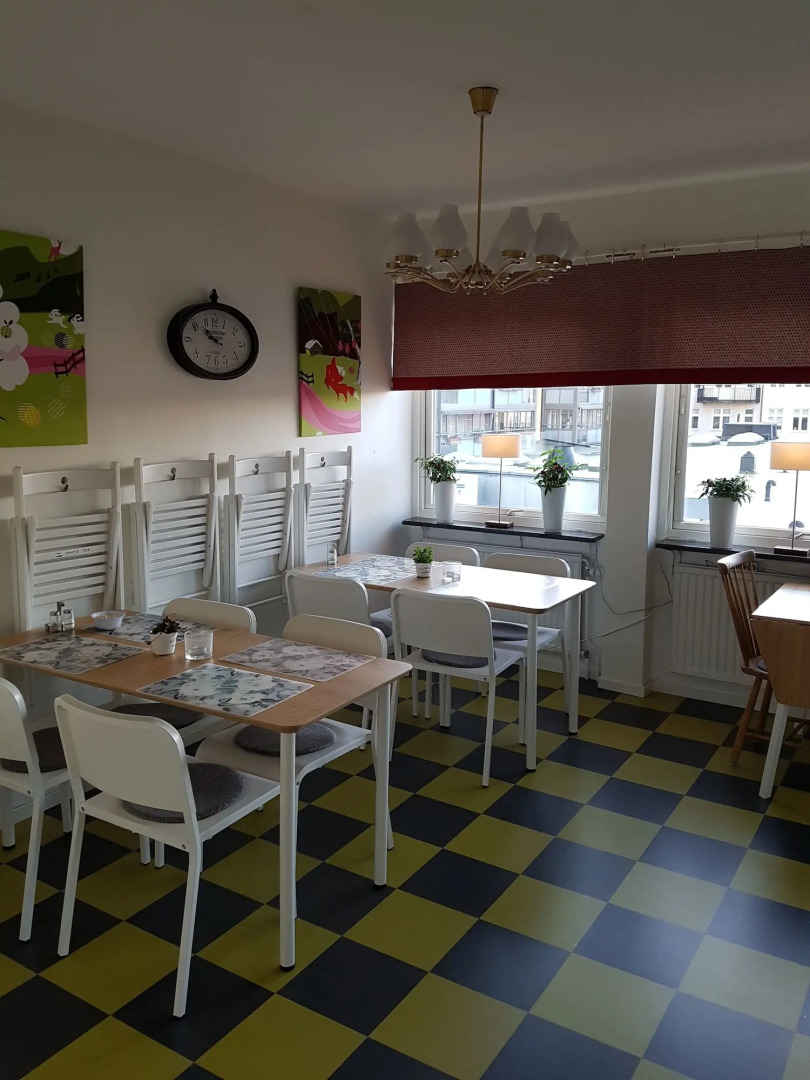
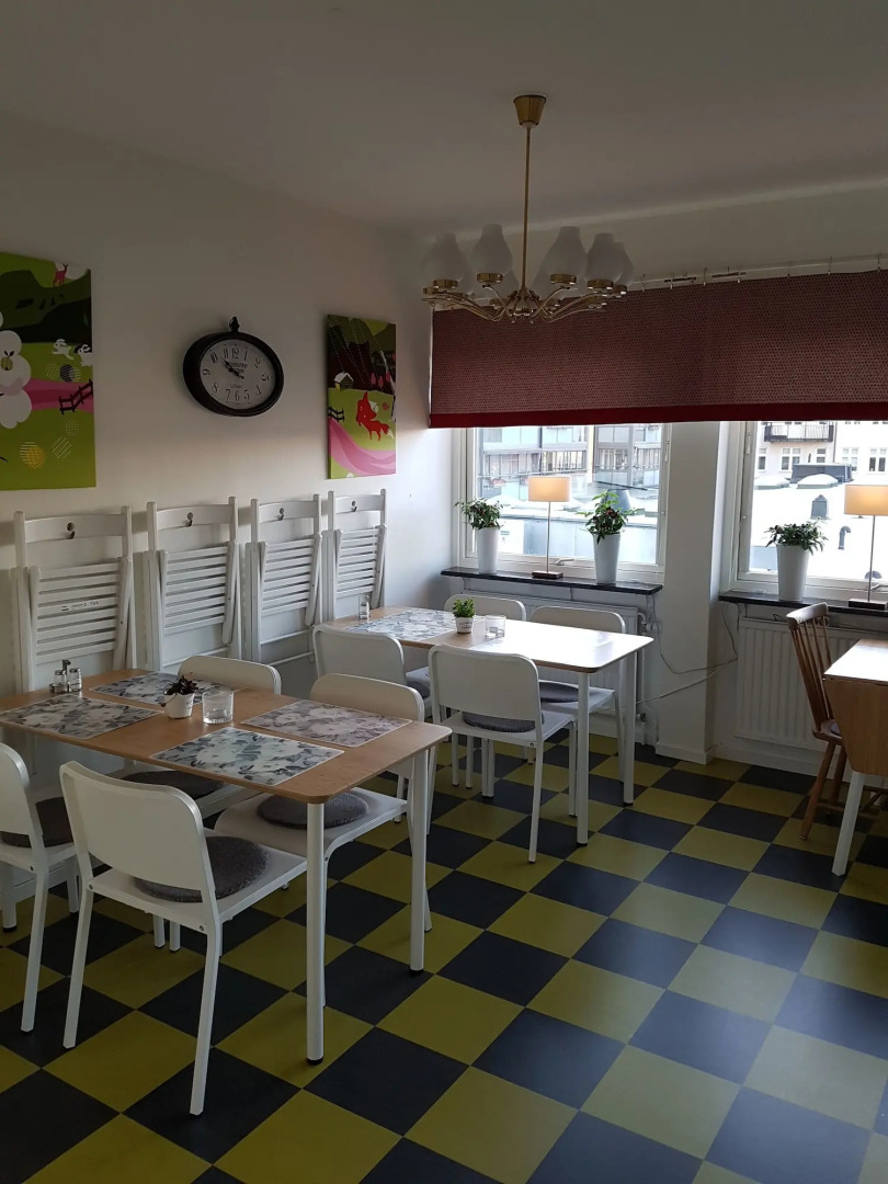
- legume (107, 619)
